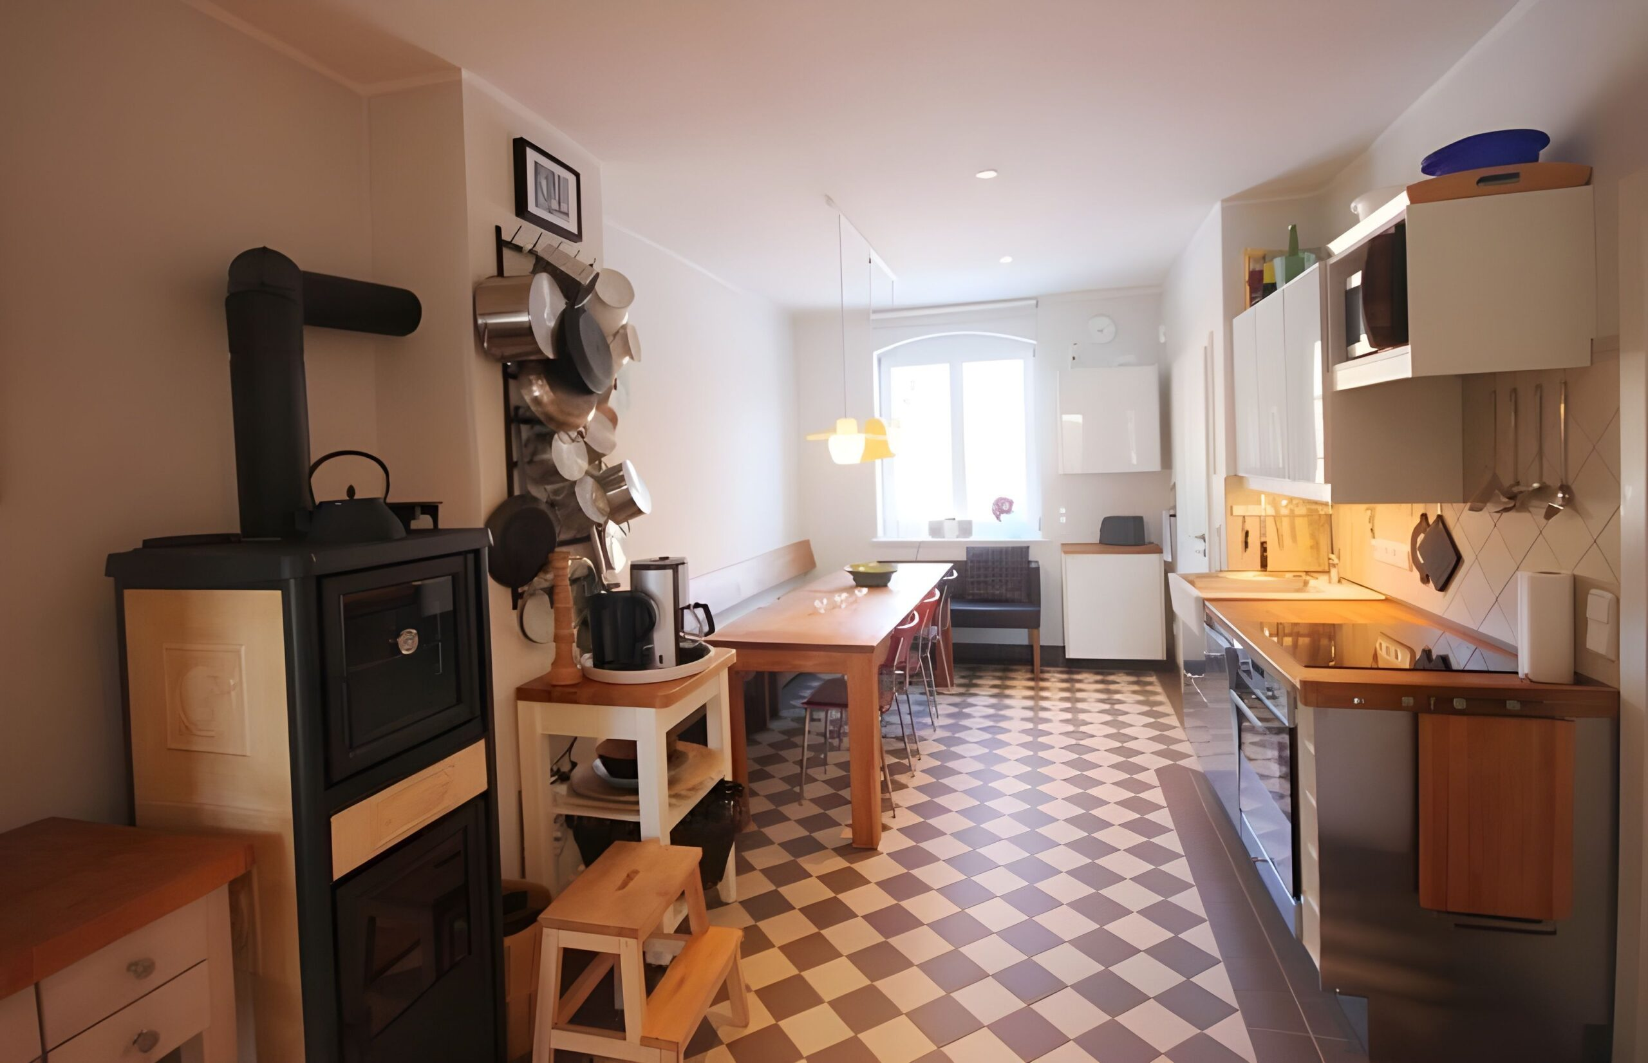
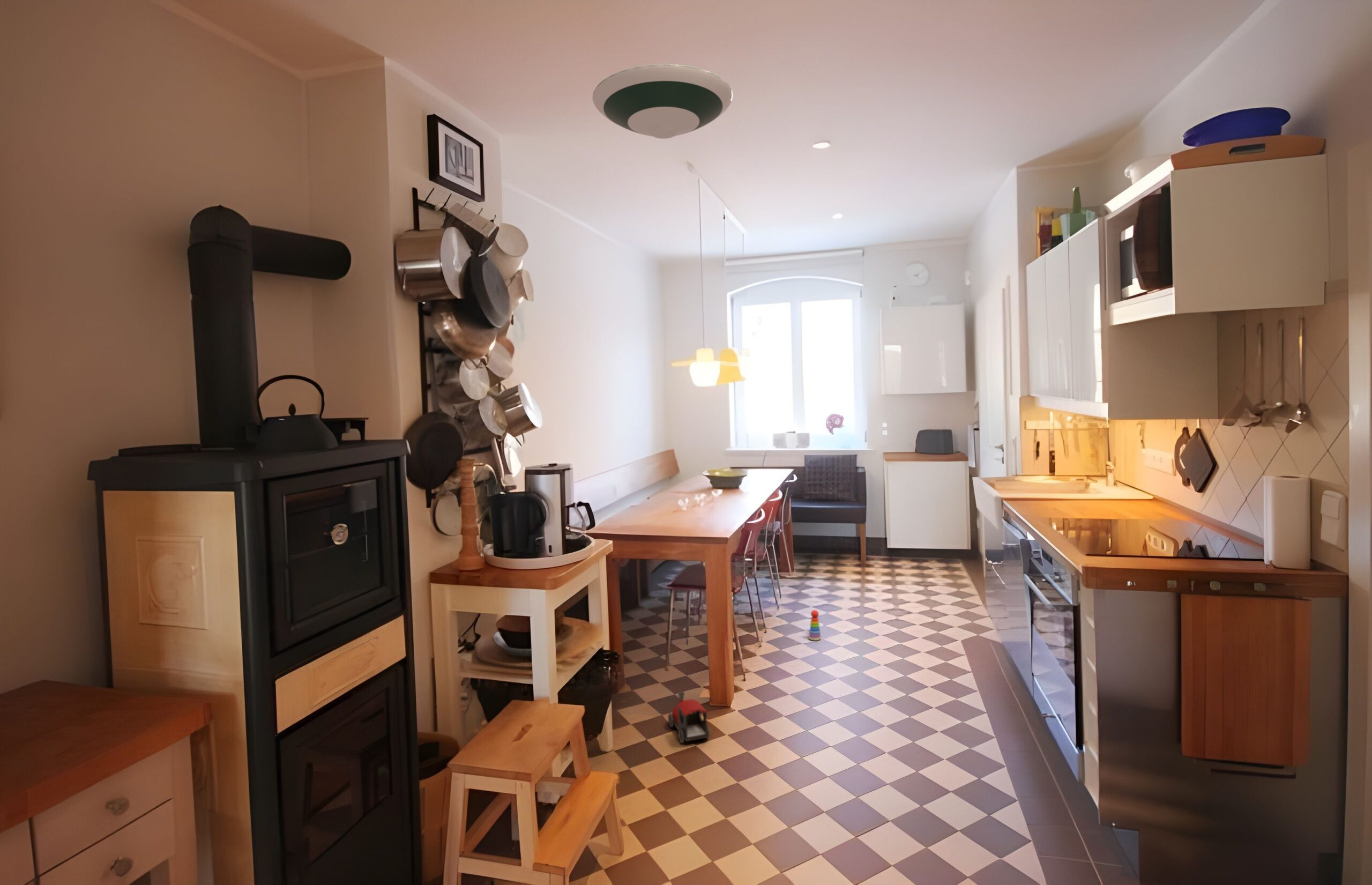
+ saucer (663, 116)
+ toy train (688, 716)
+ stacking toy (814, 624)
